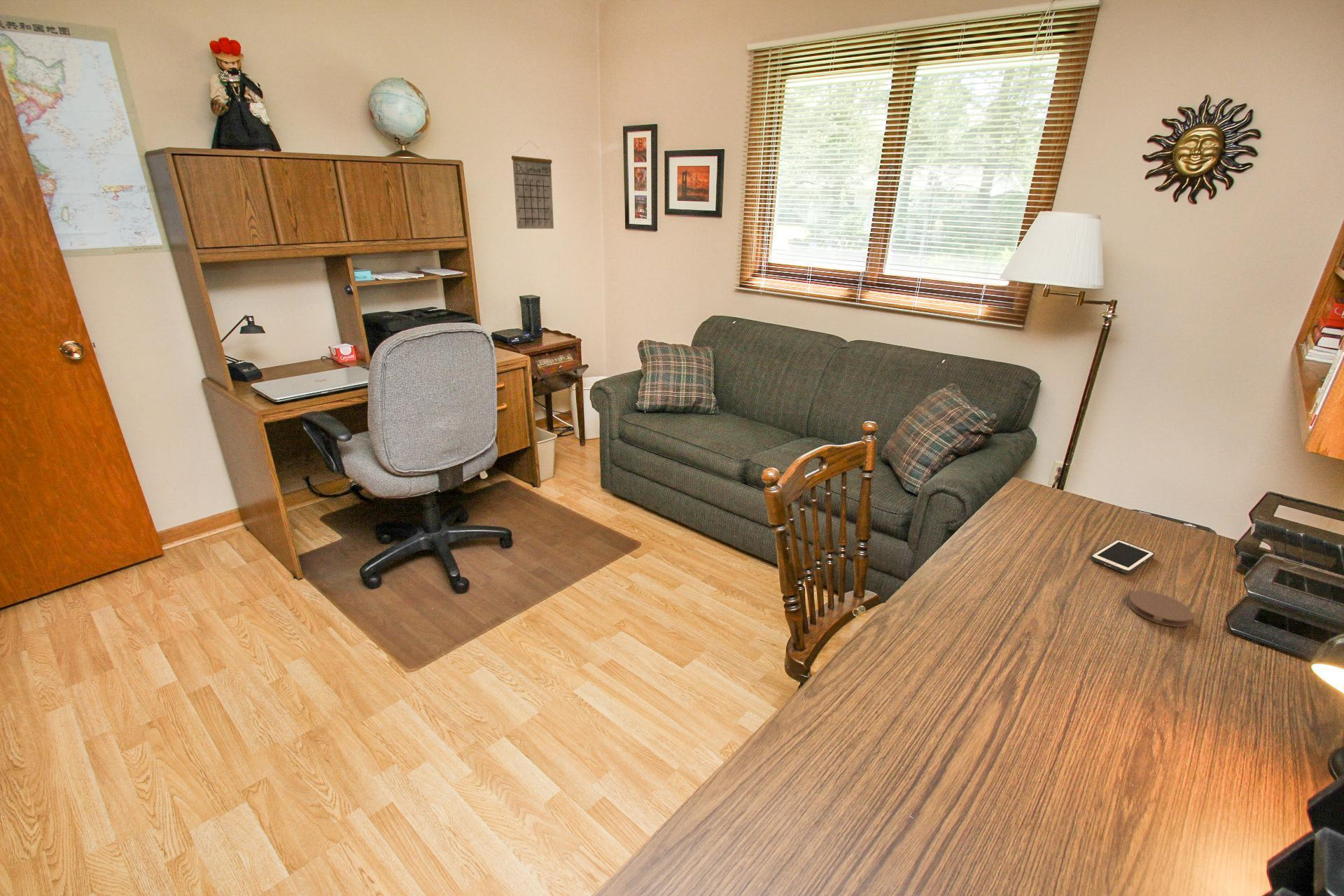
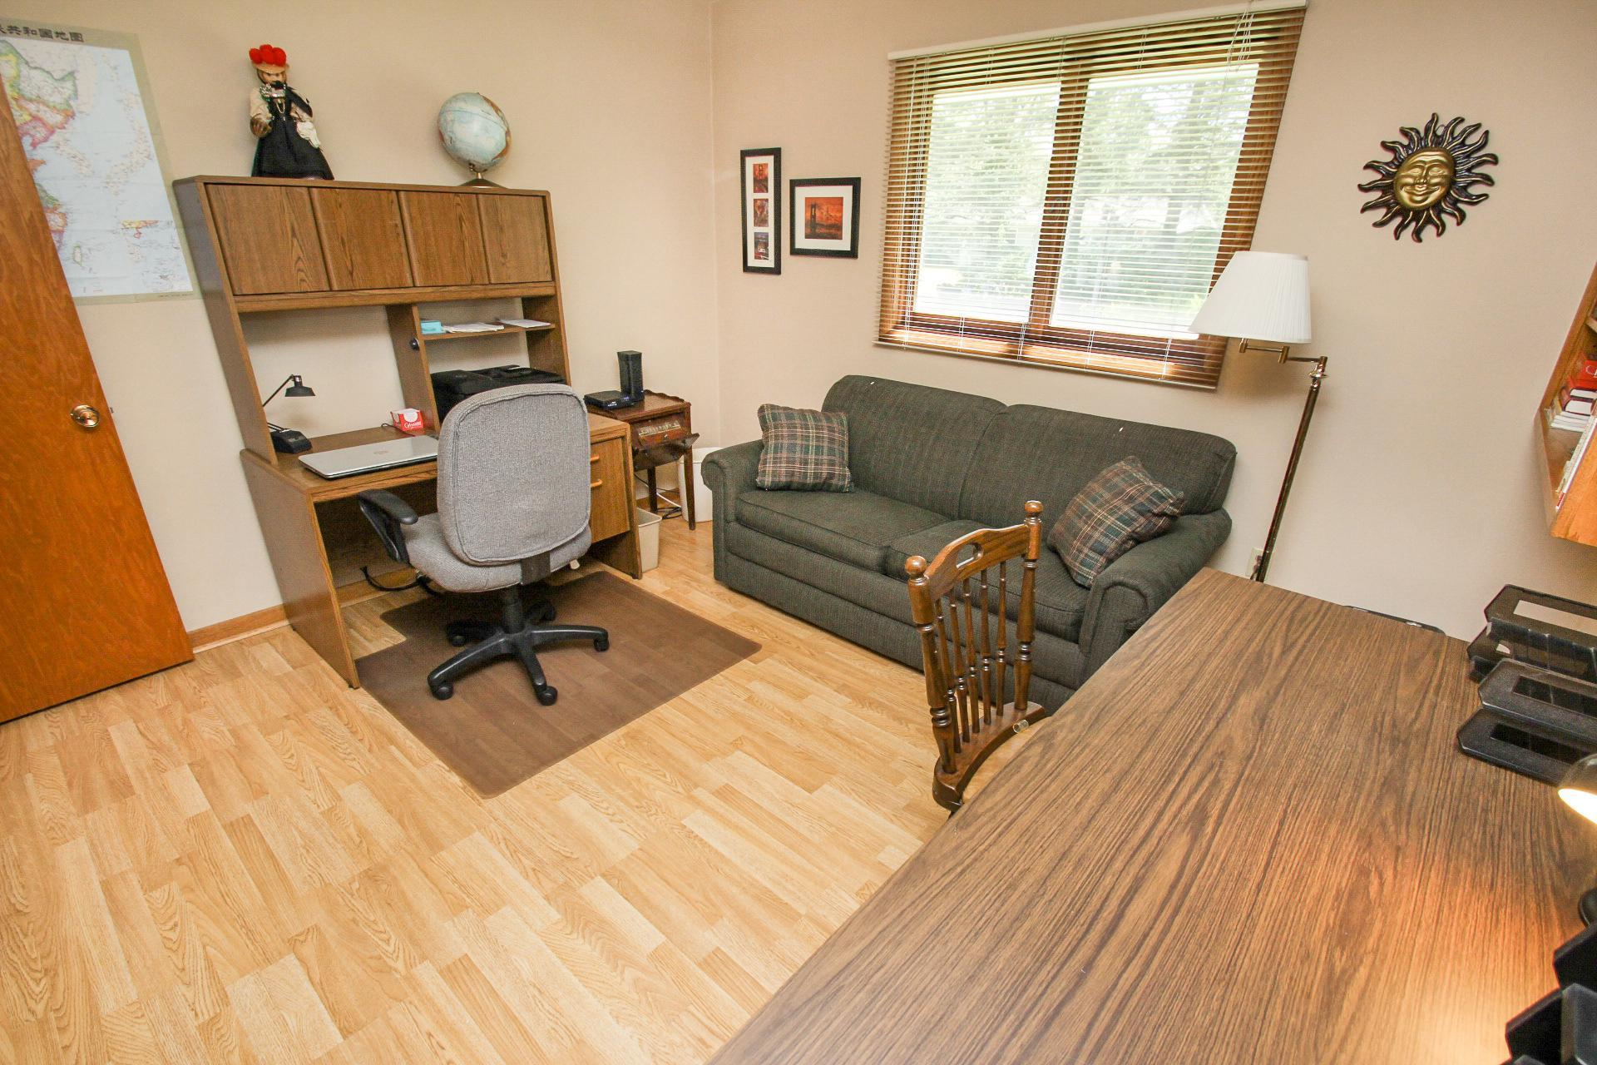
- calendar (533, 185)
- cell phone (1122, 556)
- coaster (1158, 608)
